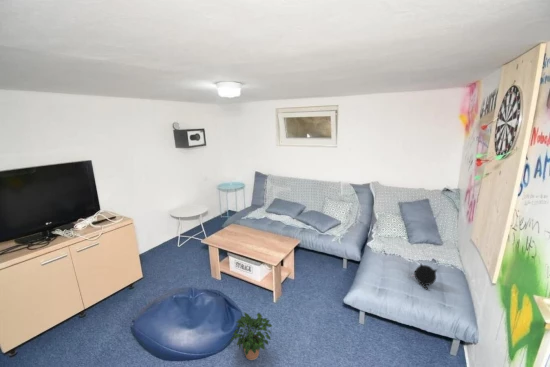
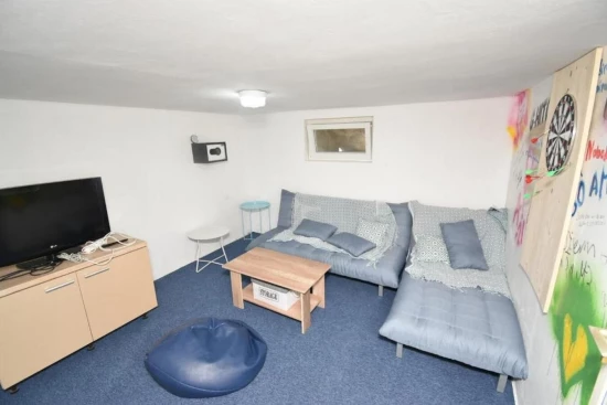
- plush toy (424, 273)
- potted plant (253, 332)
